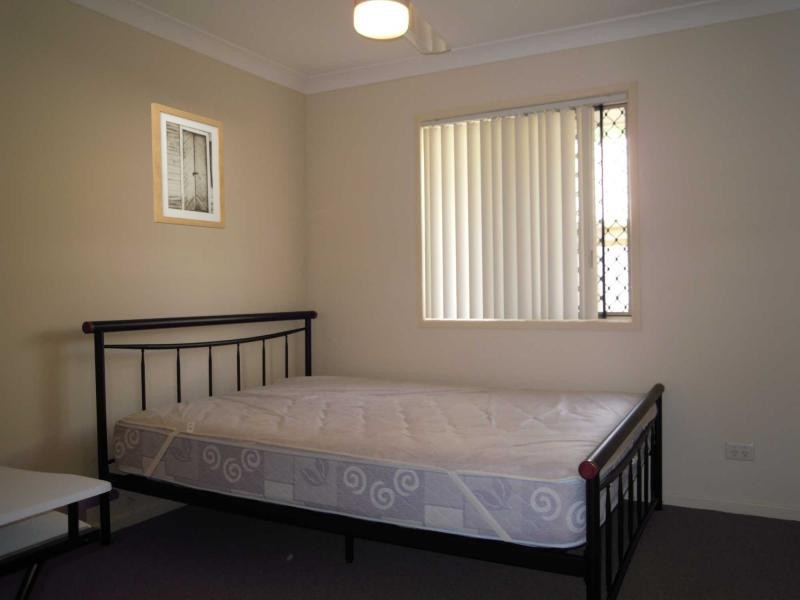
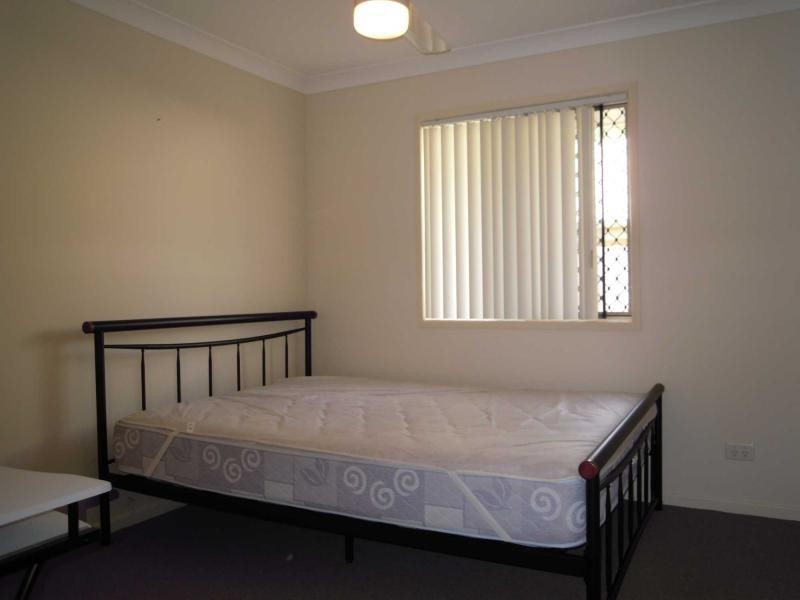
- wall art (190, 169)
